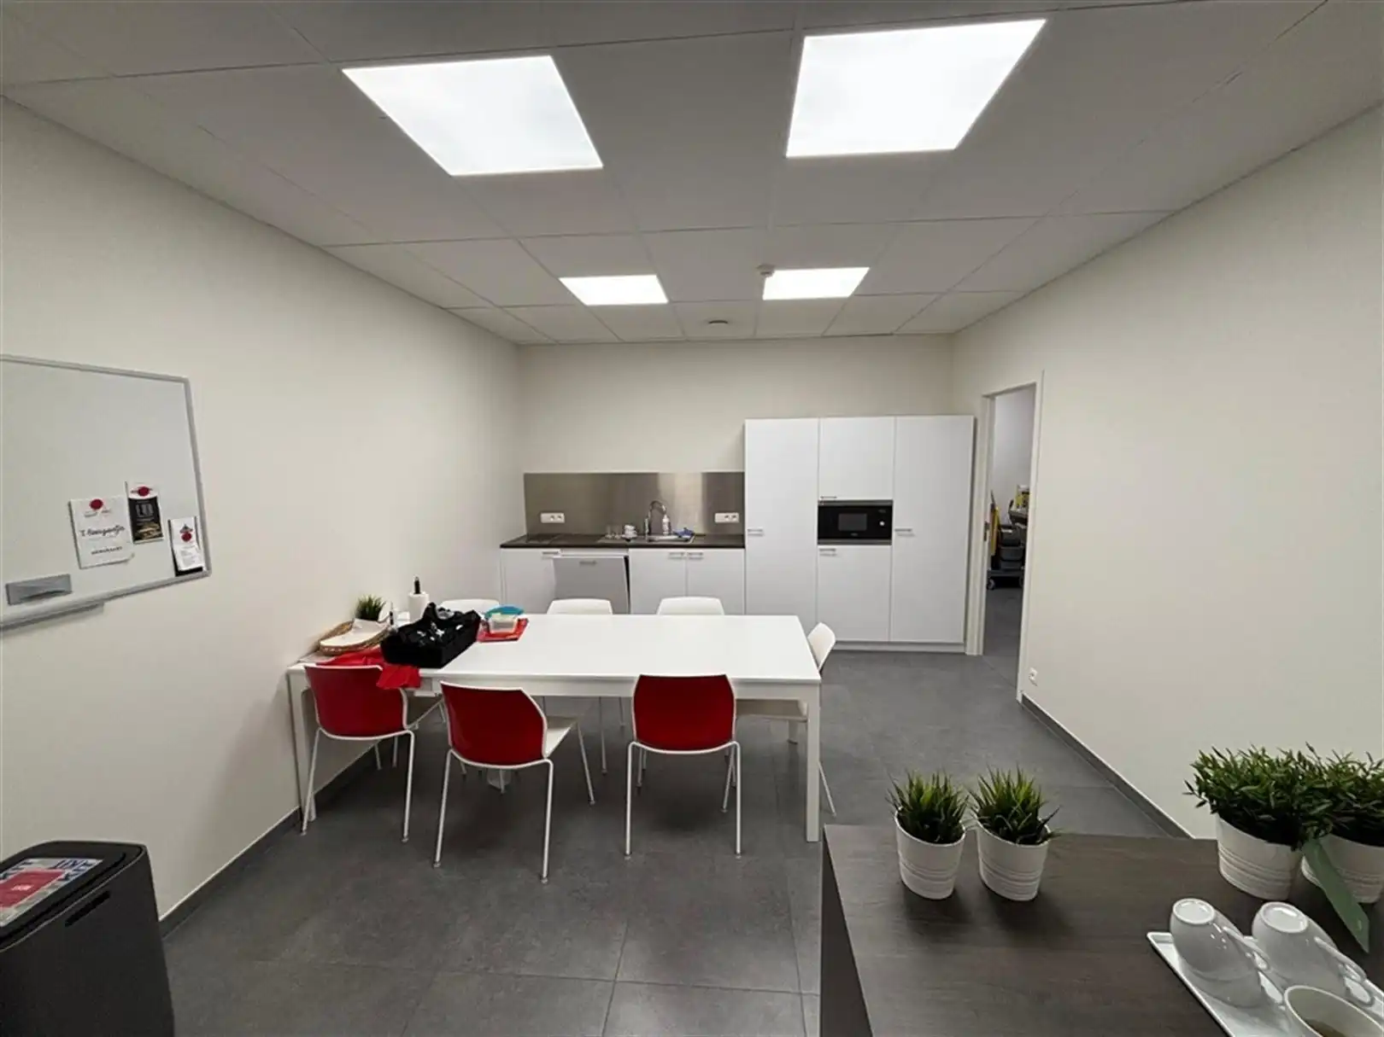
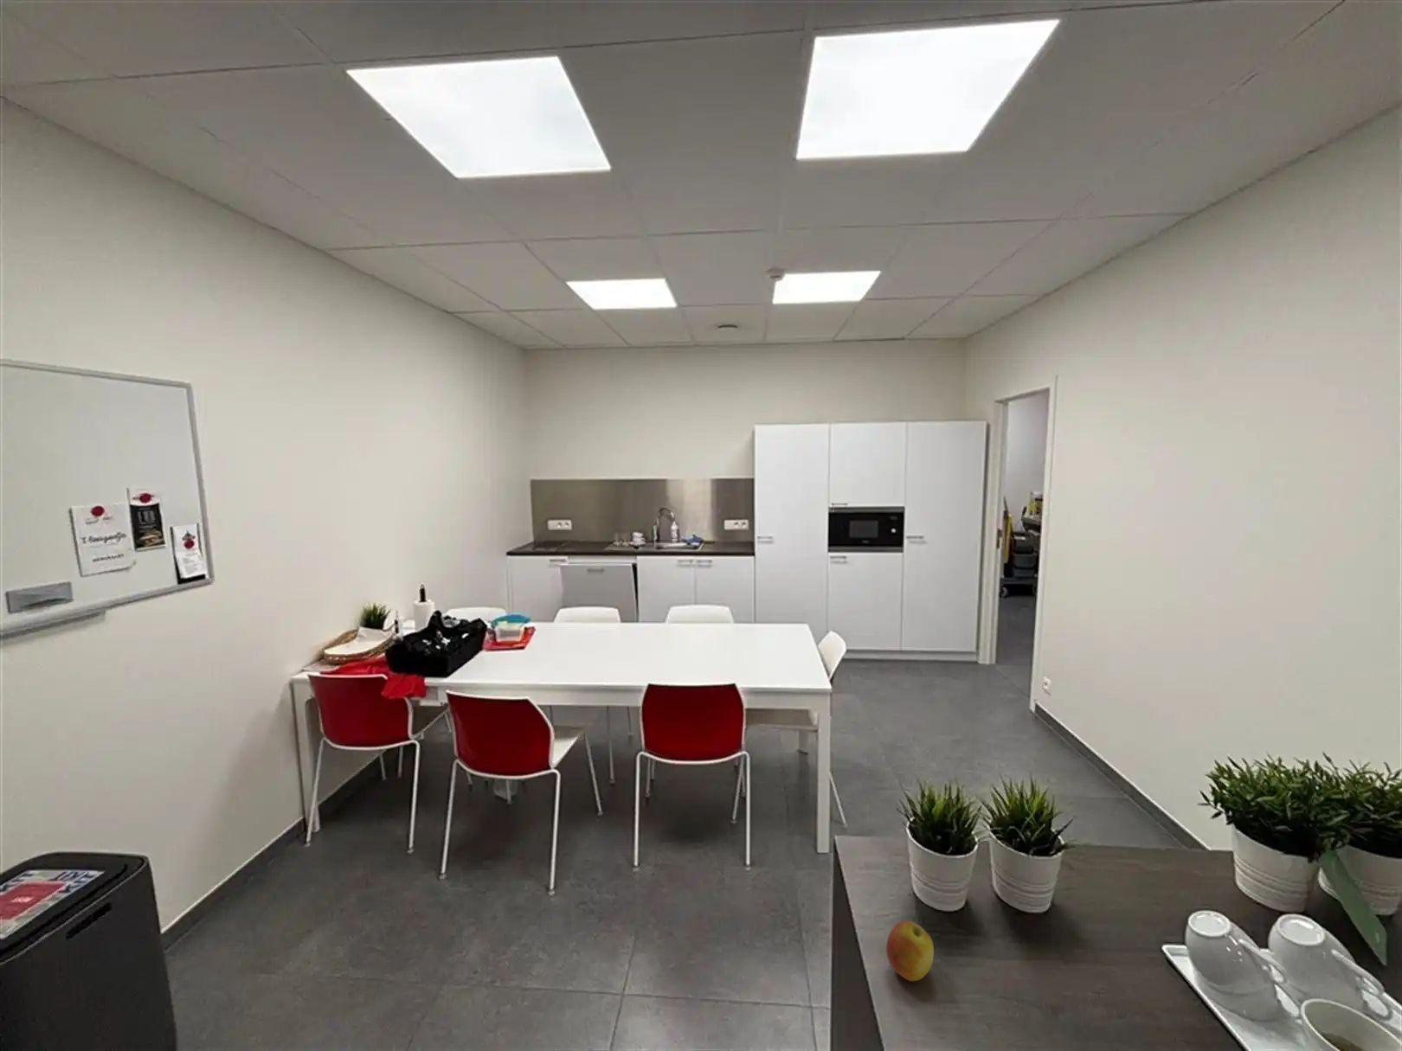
+ apple (910, 948)
